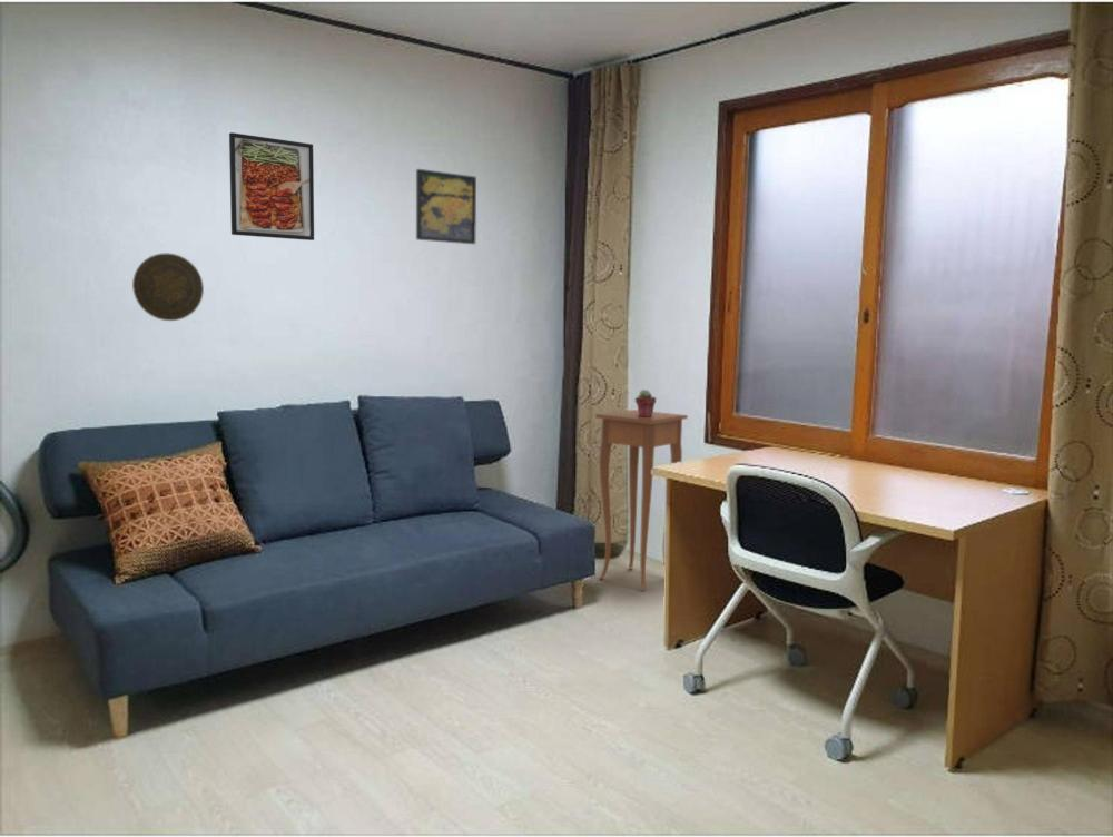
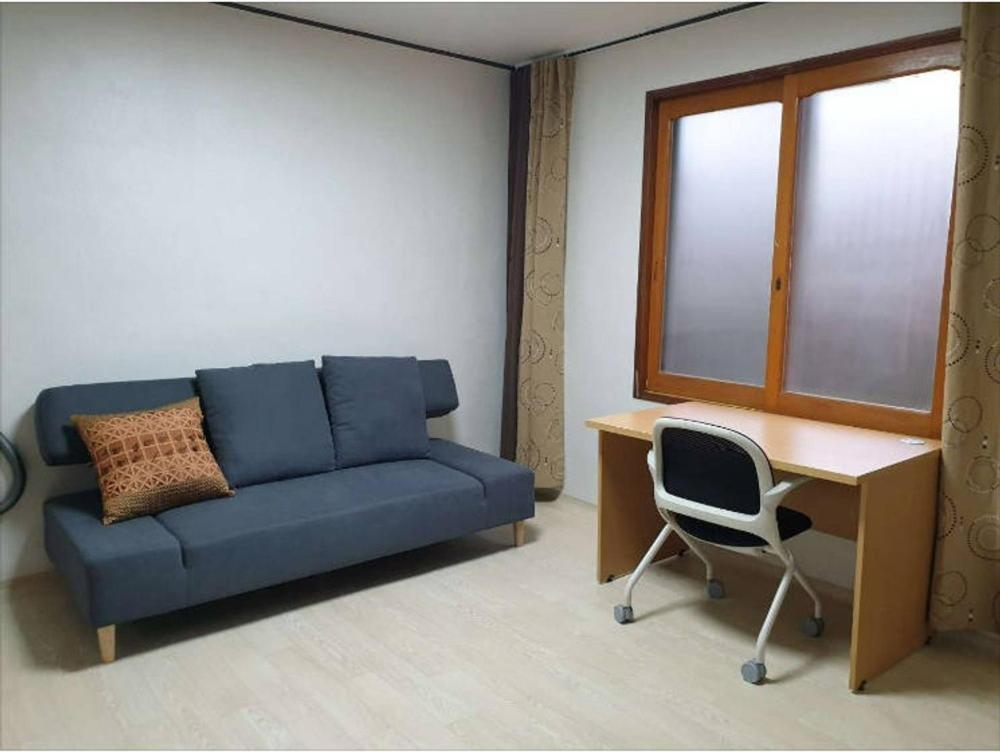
- side table (636, 498)
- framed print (446, 207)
- decorative plate (169, 286)
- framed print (273, 188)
- potted succulent (646, 402)
